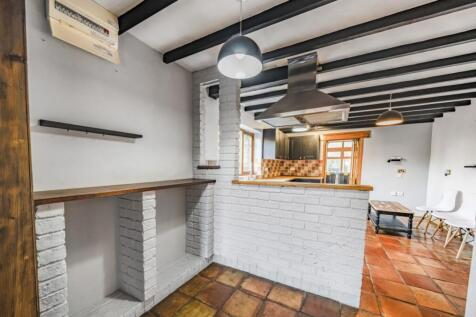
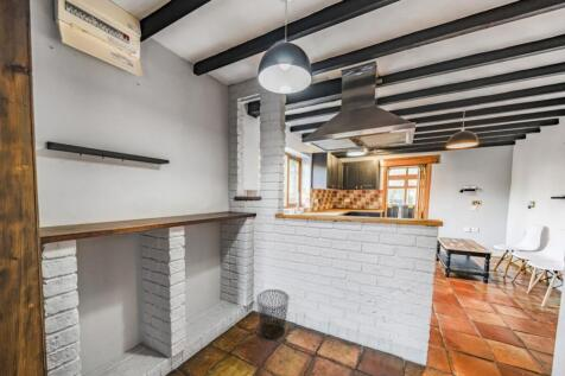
+ waste bin (272, 314)
